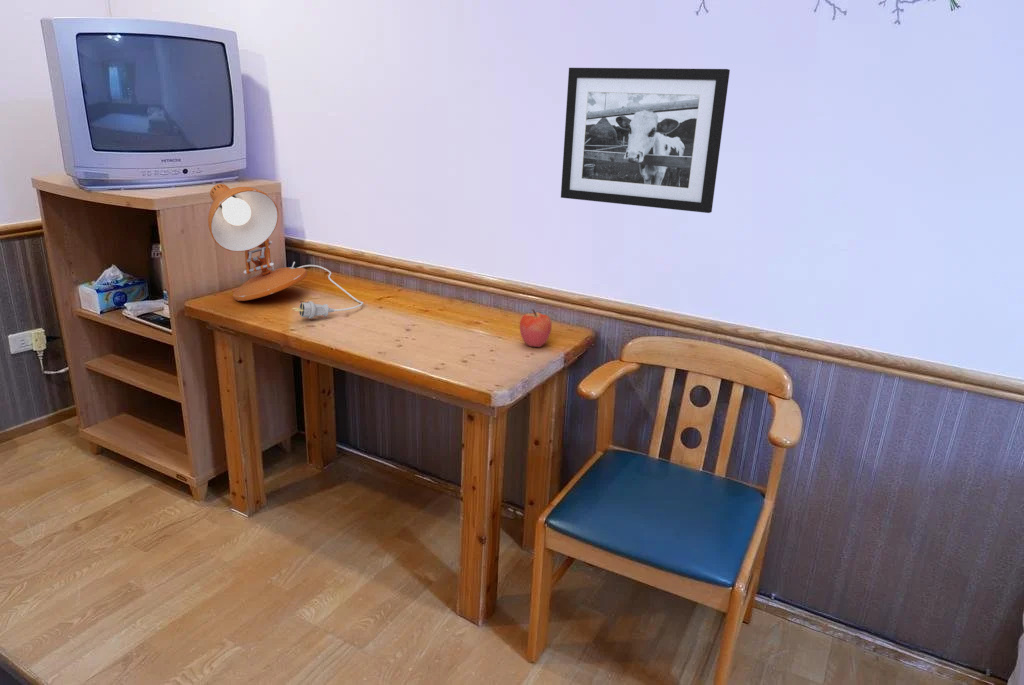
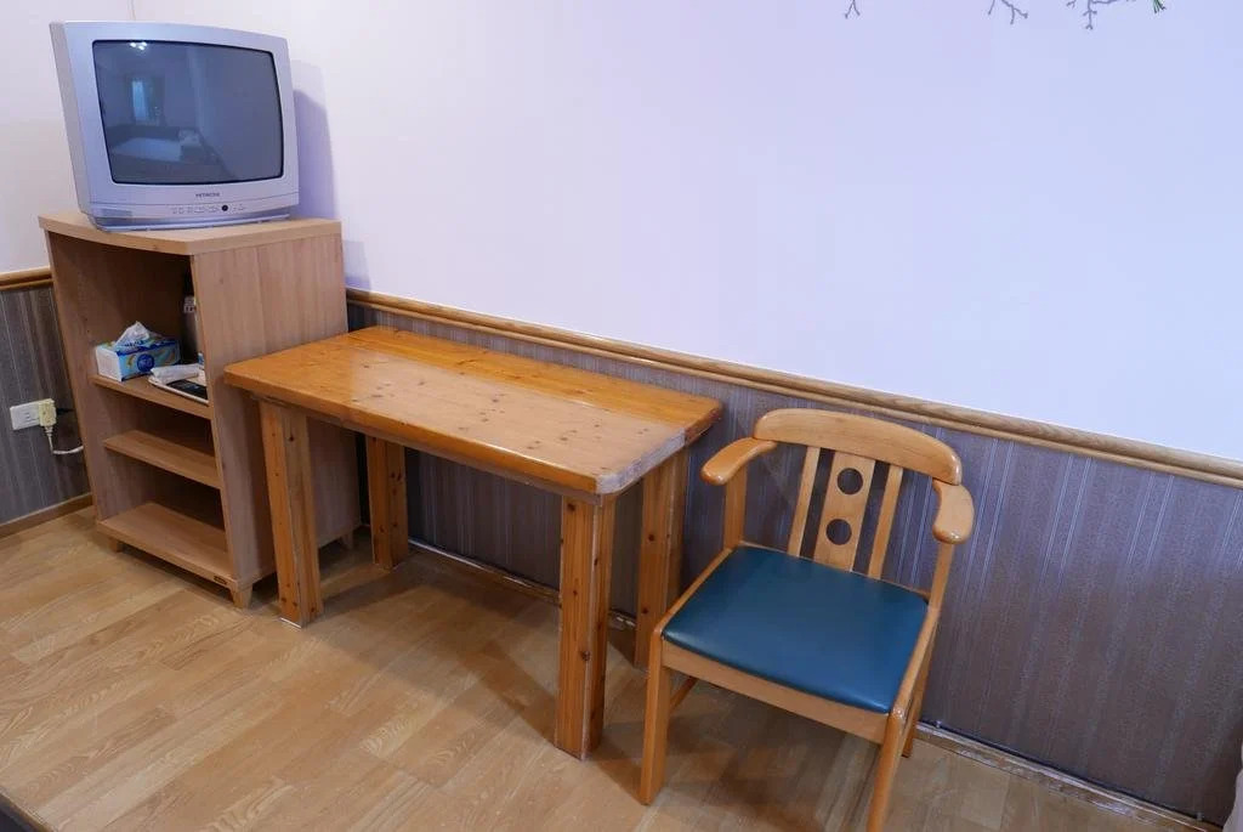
- desk lamp (272, 242)
- apple (535, 327)
- picture frame (638, 138)
